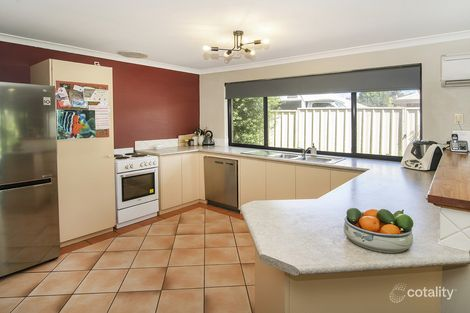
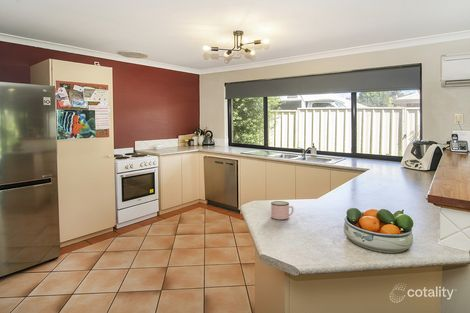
+ mug (282, 210)
